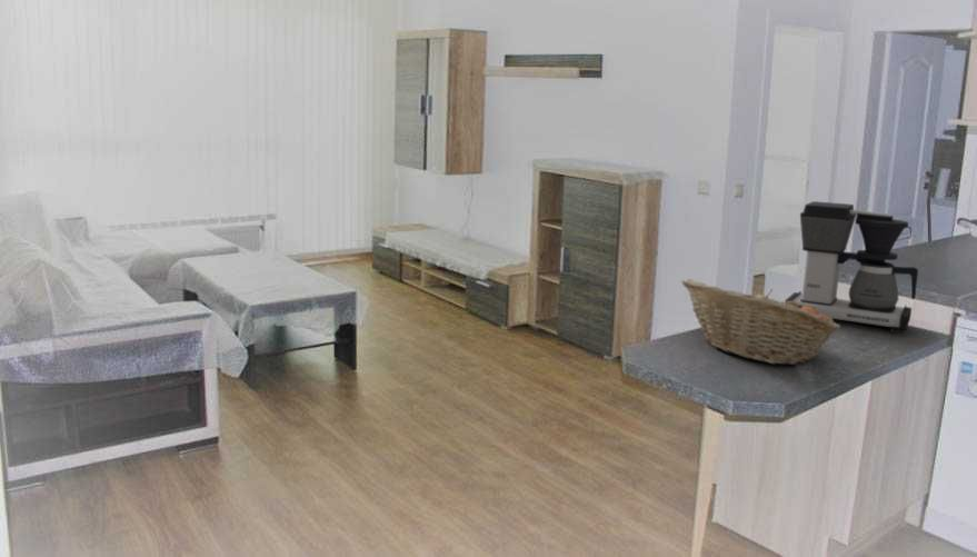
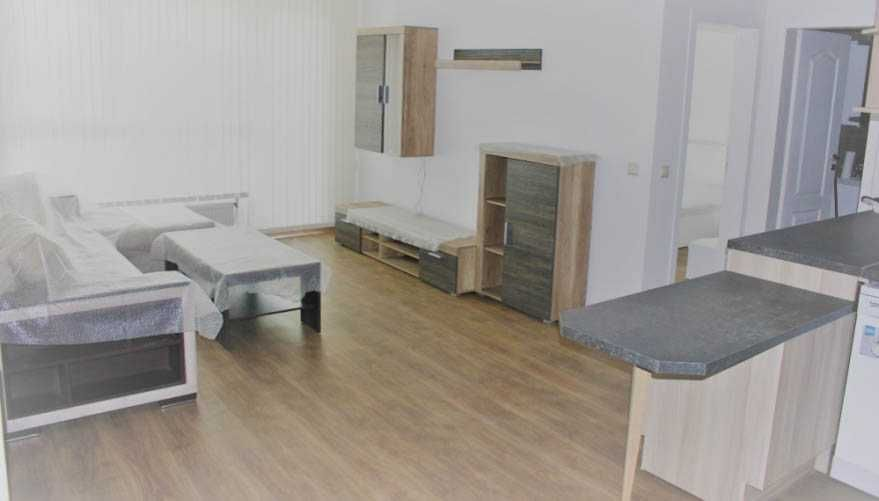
- coffee maker (856, 260)
- fruit basket (756, 316)
